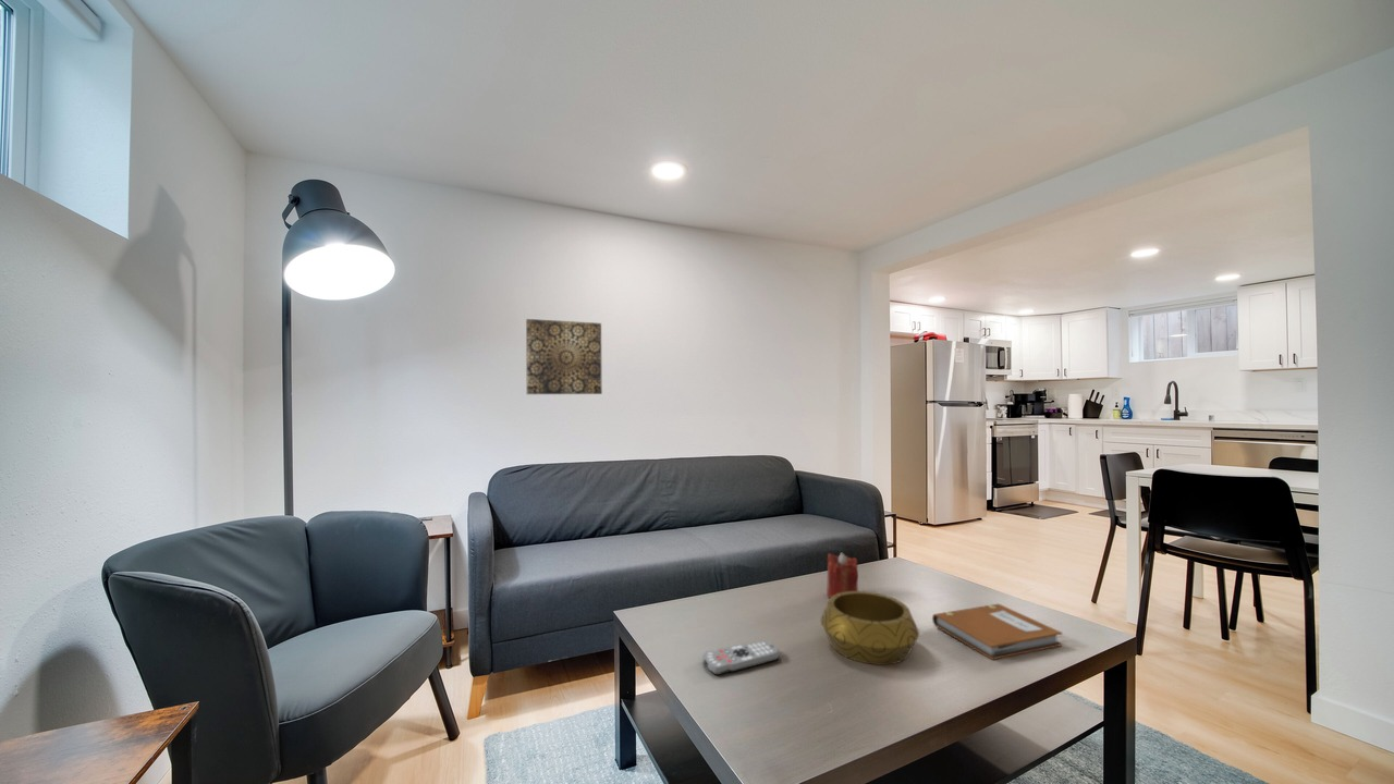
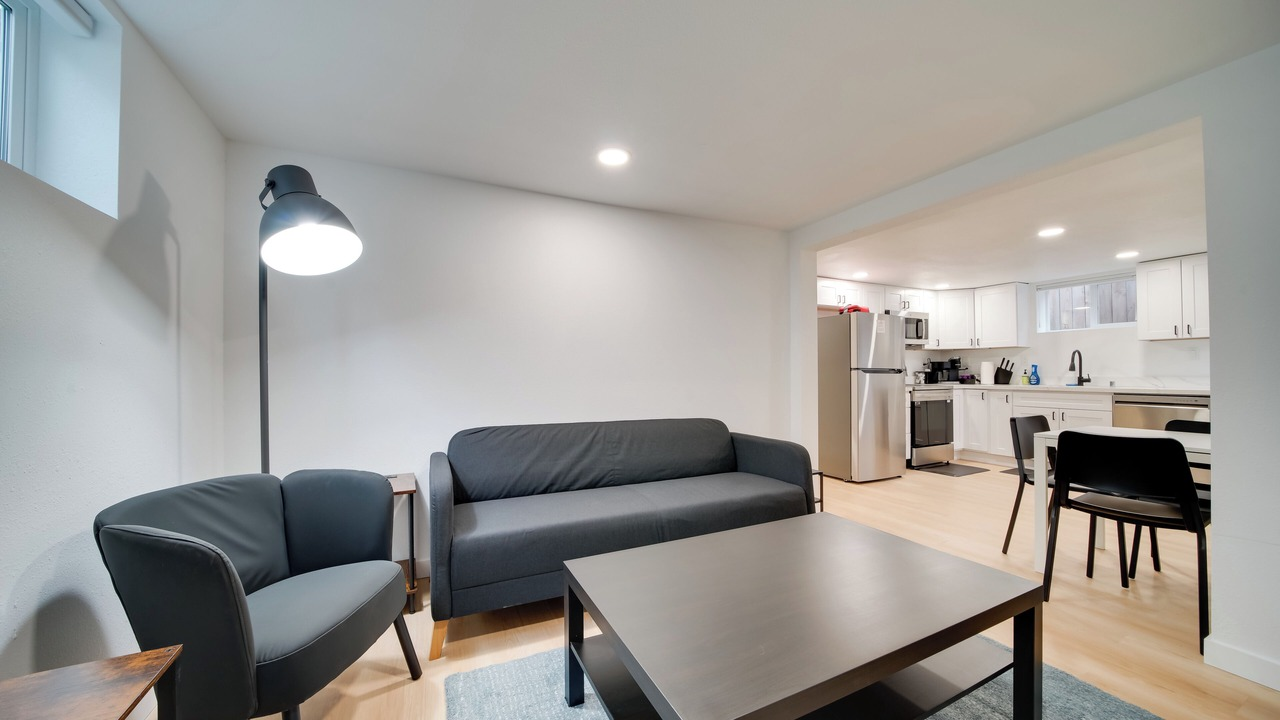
- decorative bowl (868, 625)
- wall art (564, 357)
- notebook (995, 627)
- candle (842, 574)
- remote control (742, 657)
